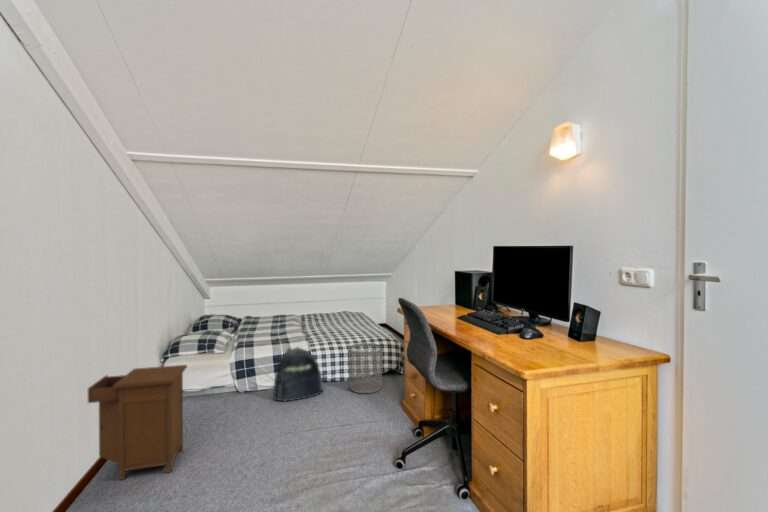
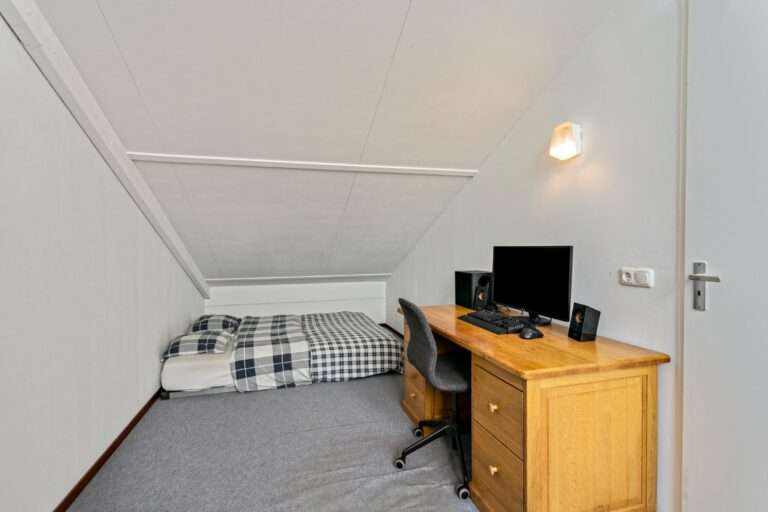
- waste bin (365, 367)
- nightstand (139, 420)
- backpack (298, 370)
